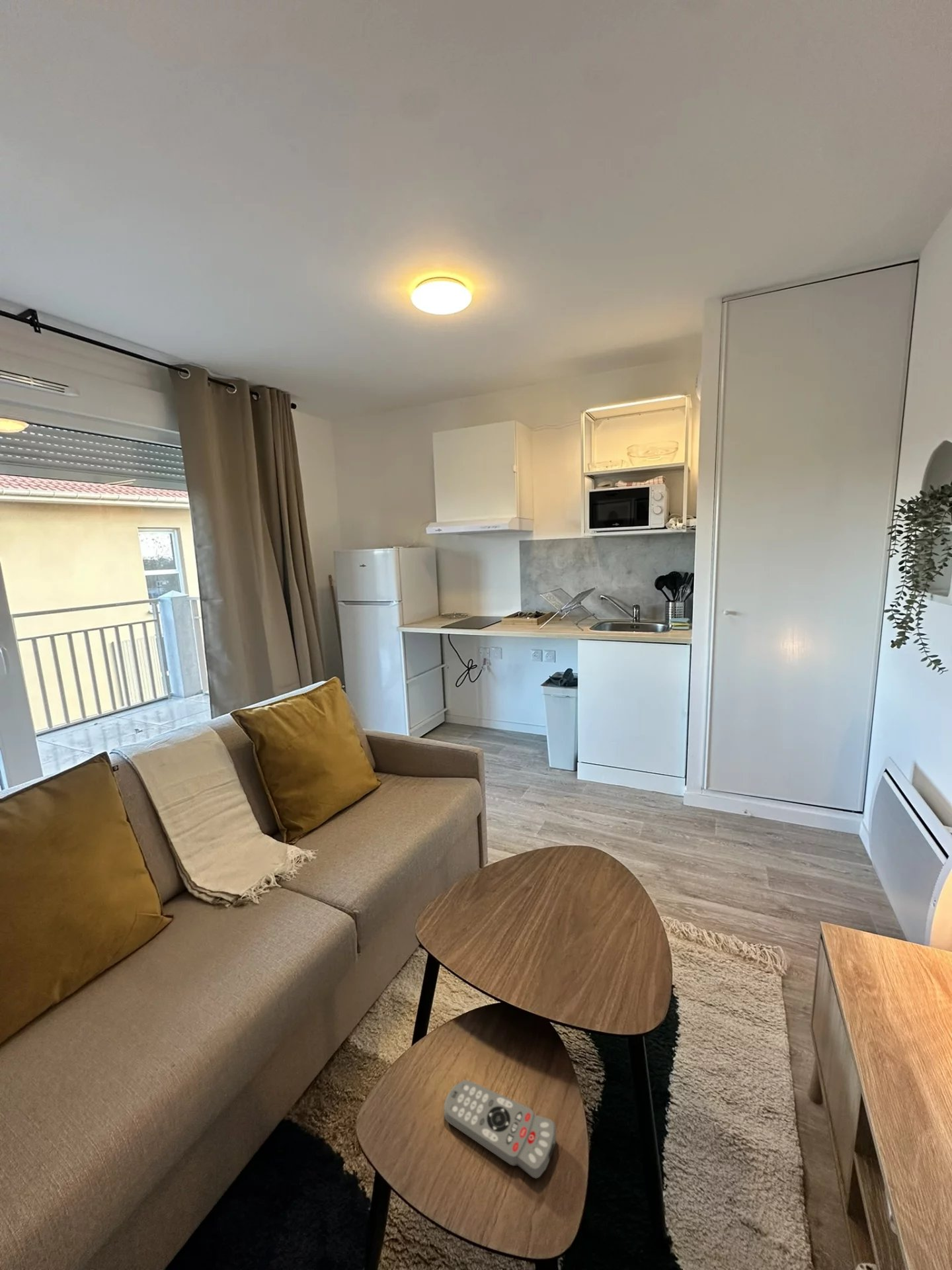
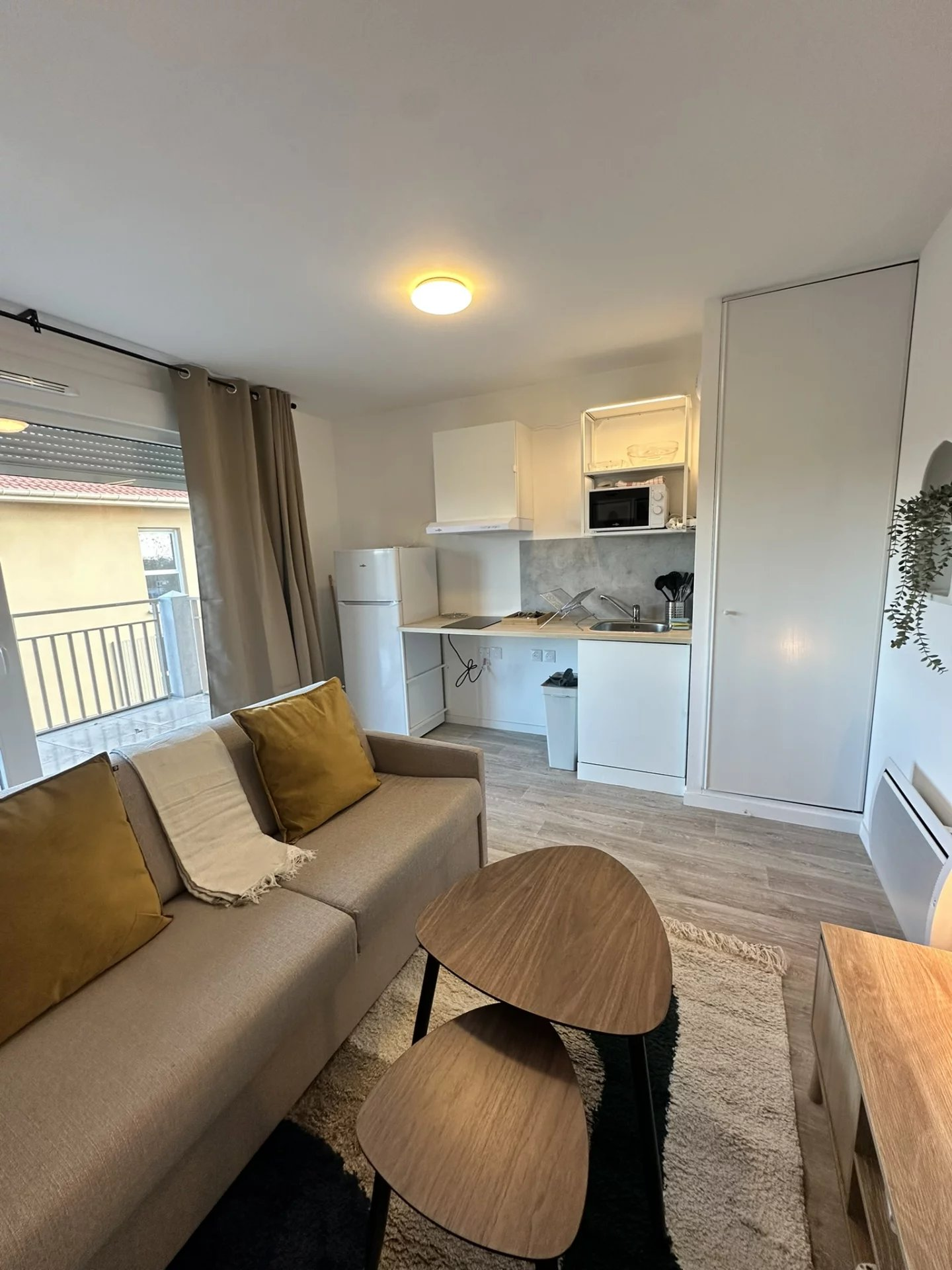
- remote control (497, 1122)
